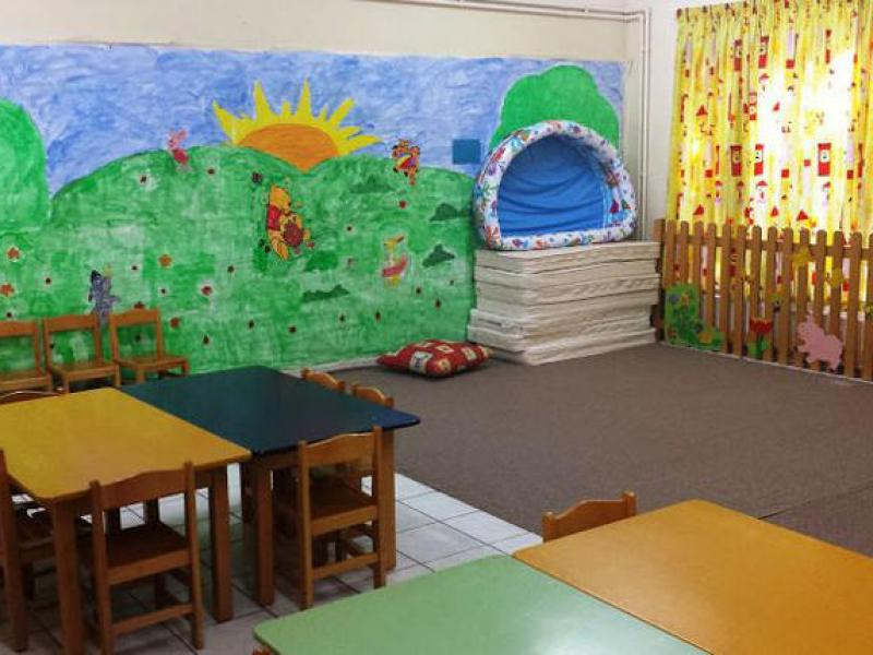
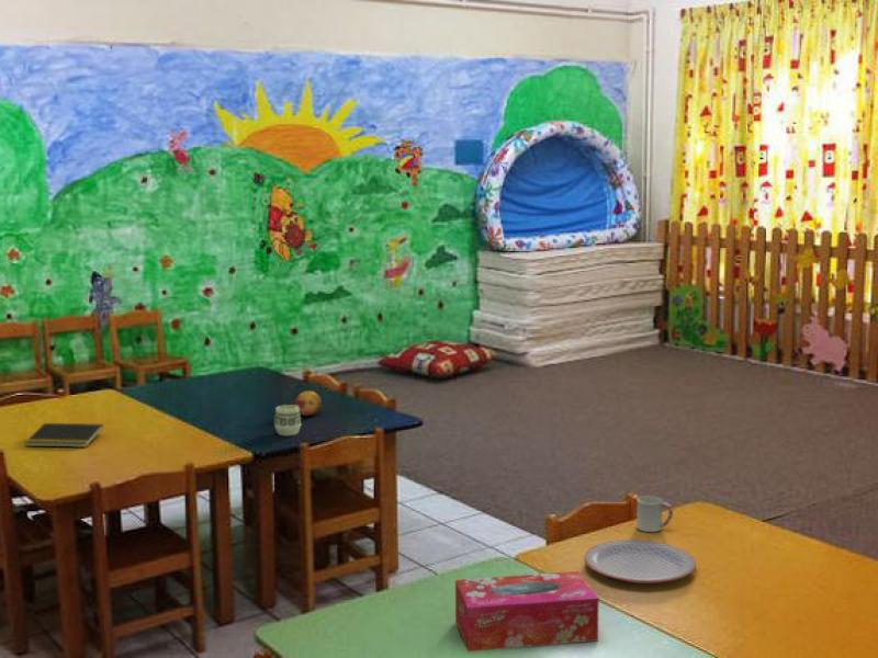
+ tissue box (525, 610)
+ cup (654, 514)
+ cup (288, 420)
+ notepad (65, 434)
+ plate (639, 564)
+ fruit (308, 402)
